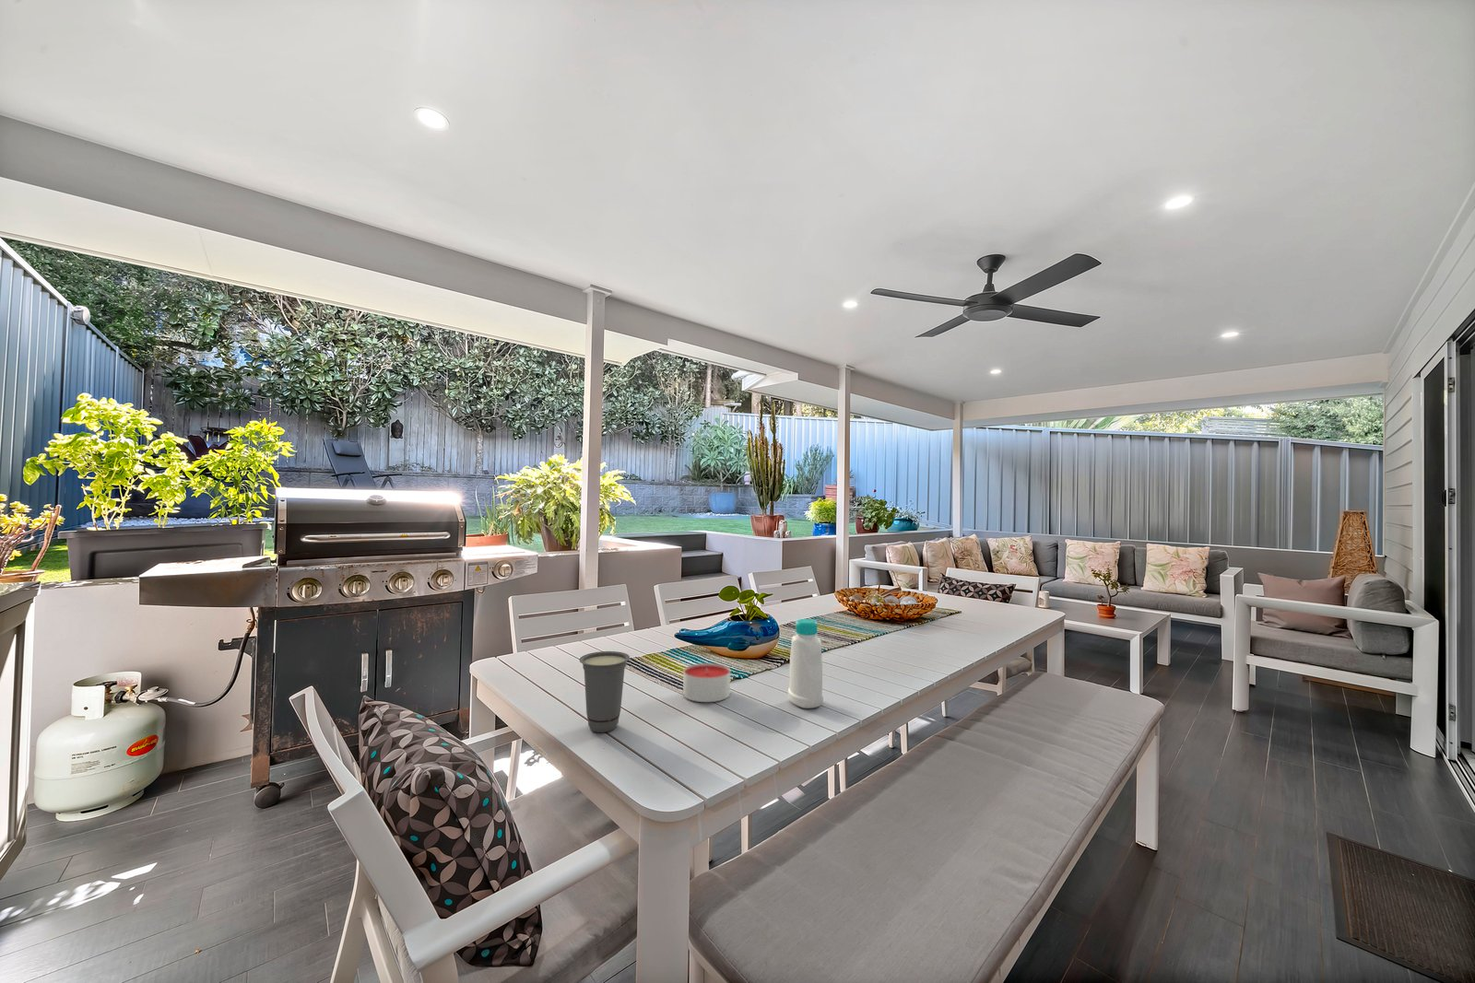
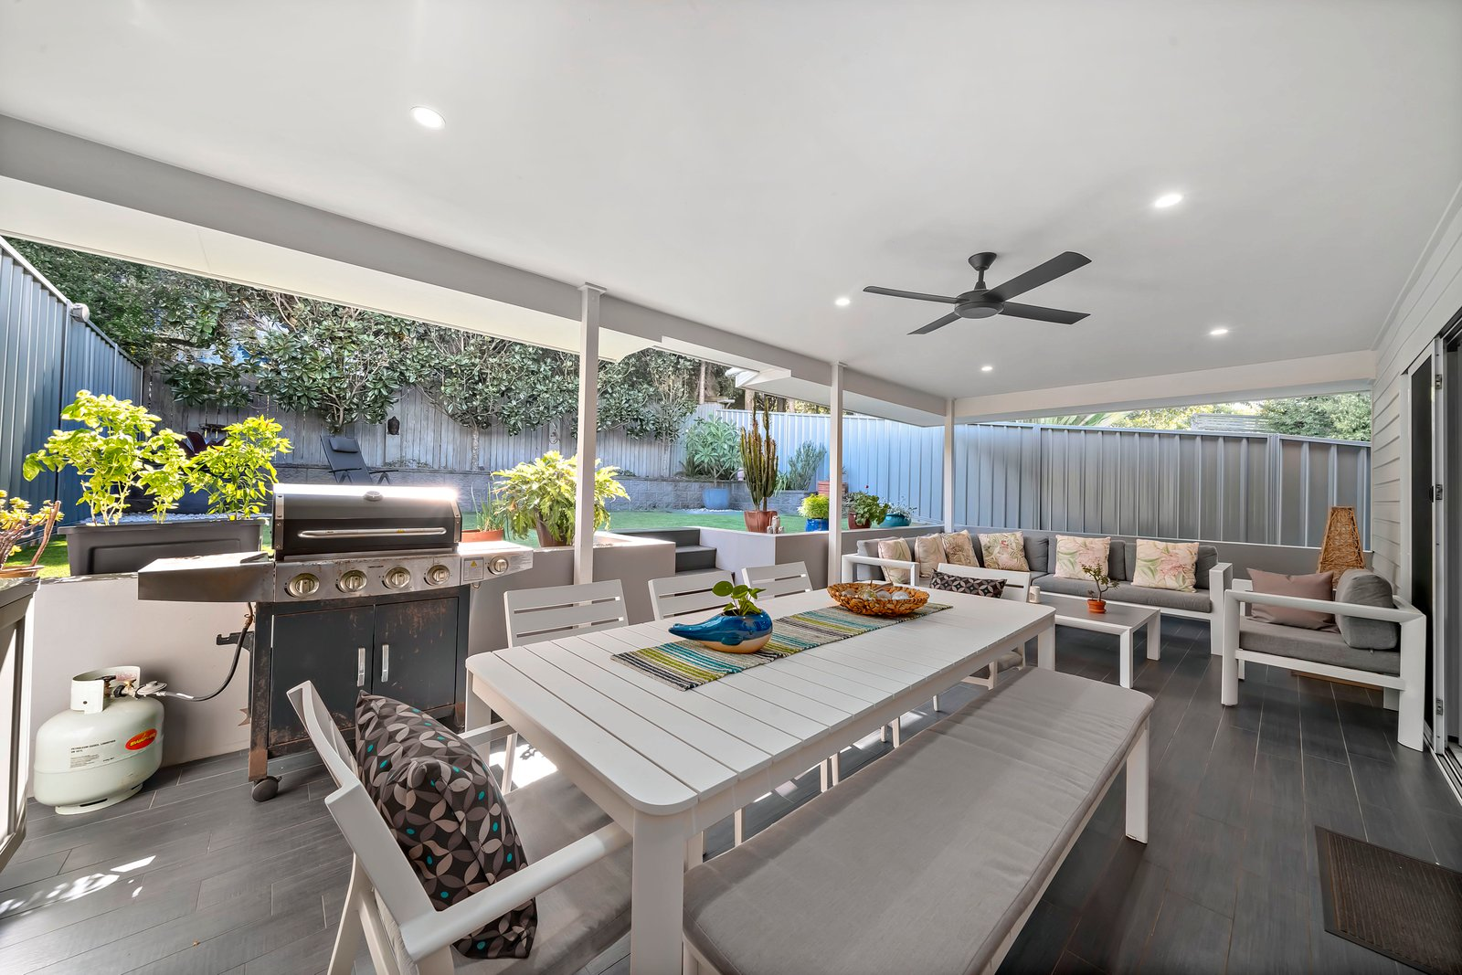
- cup (604, 692)
- candle (706, 681)
- bottle (806, 662)
